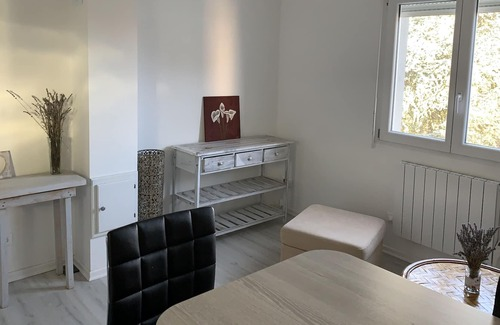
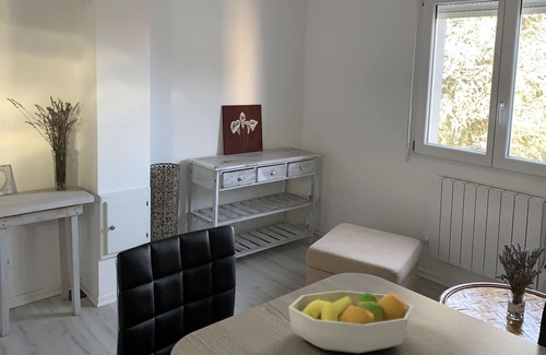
+ fruit bowl (351, 315)
